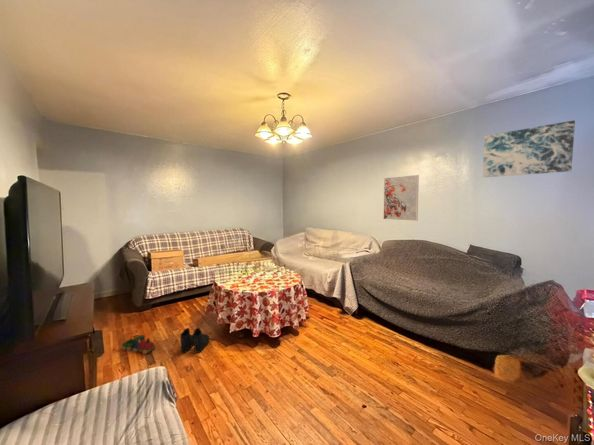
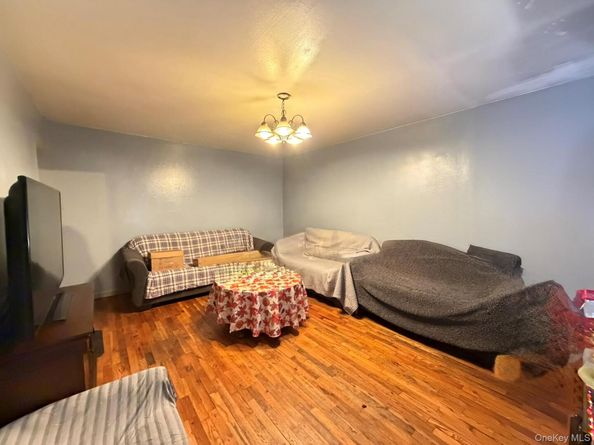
- wall art (524, 152)
- toy train (139, 343)
- boots (194, 336)
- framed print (400, 198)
